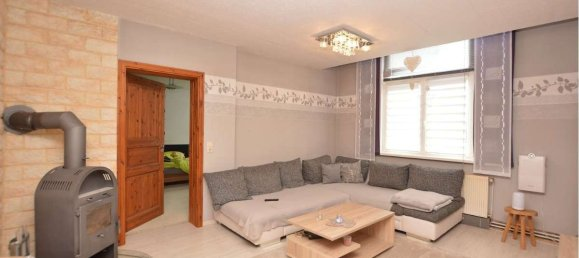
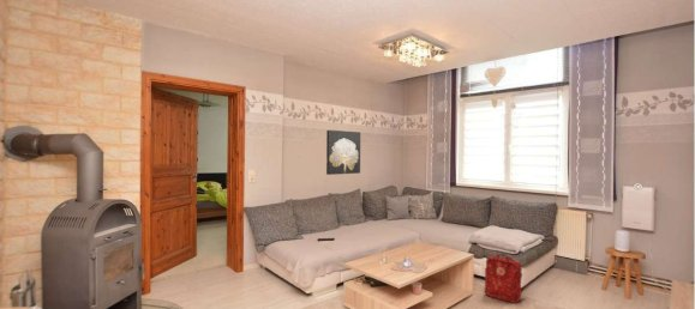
+ wall art (343, 152)
+ backpack (502, 274)
